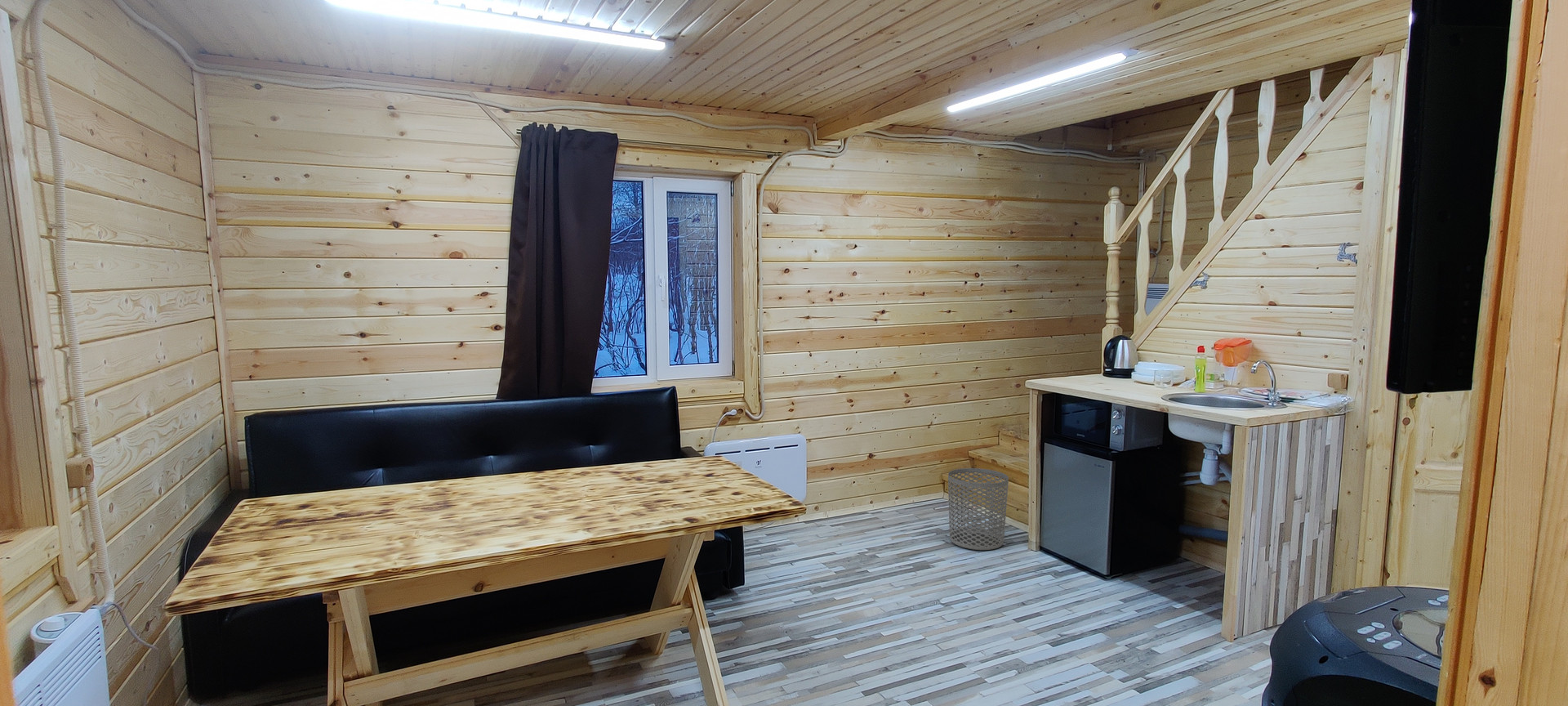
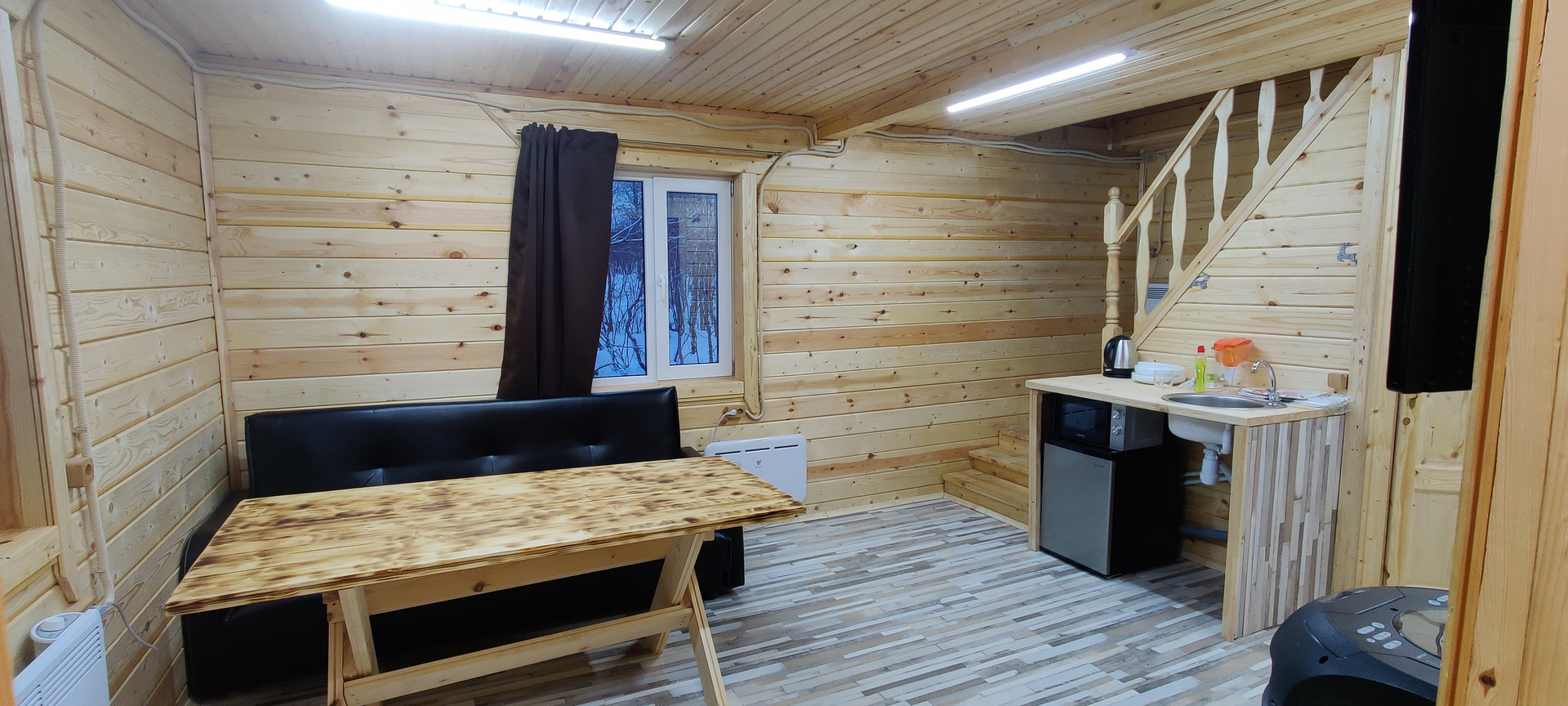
- waste bin (977, 508)
